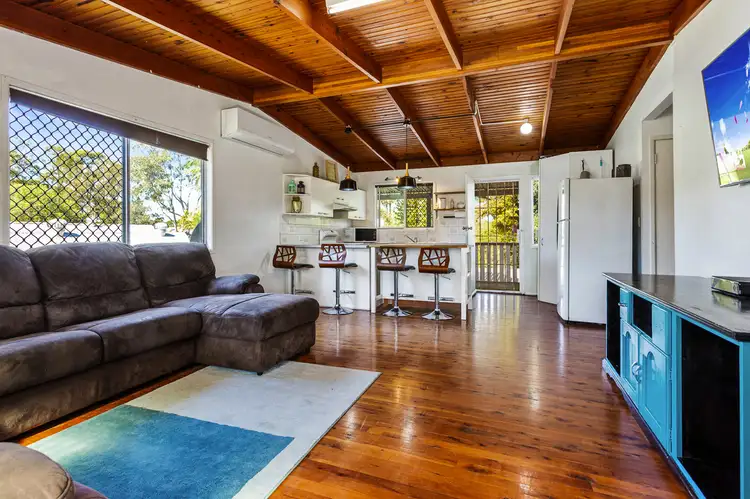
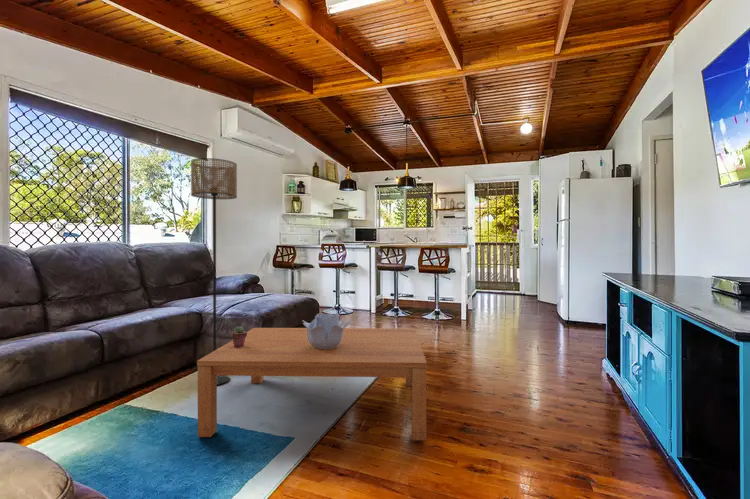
+ coffee table (324, 373)
+ potted succulent (239, 335)
+ floor lamp (214, 272)
+ decorative bowl (325, 330)
